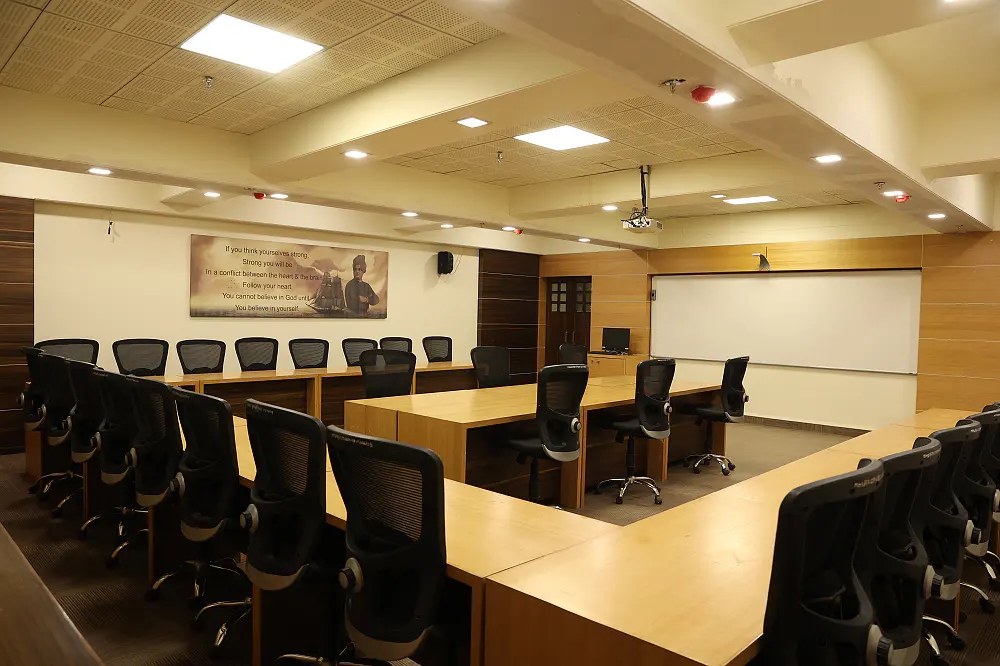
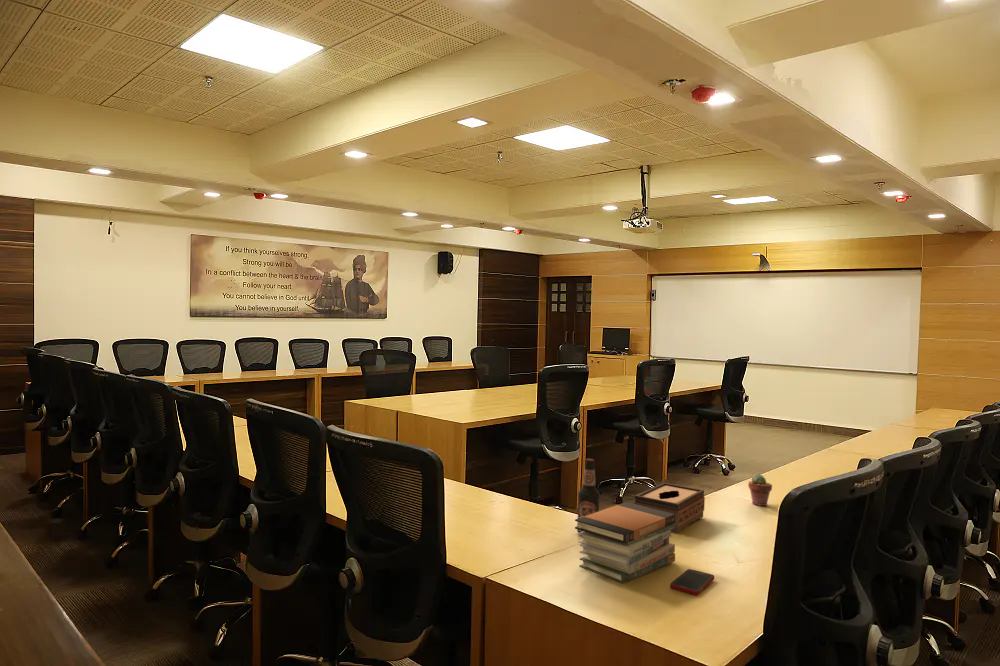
+ book stack (626, 540)
+ tissue box (669, 506)
+ bottle (588, 496)
+ cell phone (692, 581)
+ potted succulent (759, 489)
